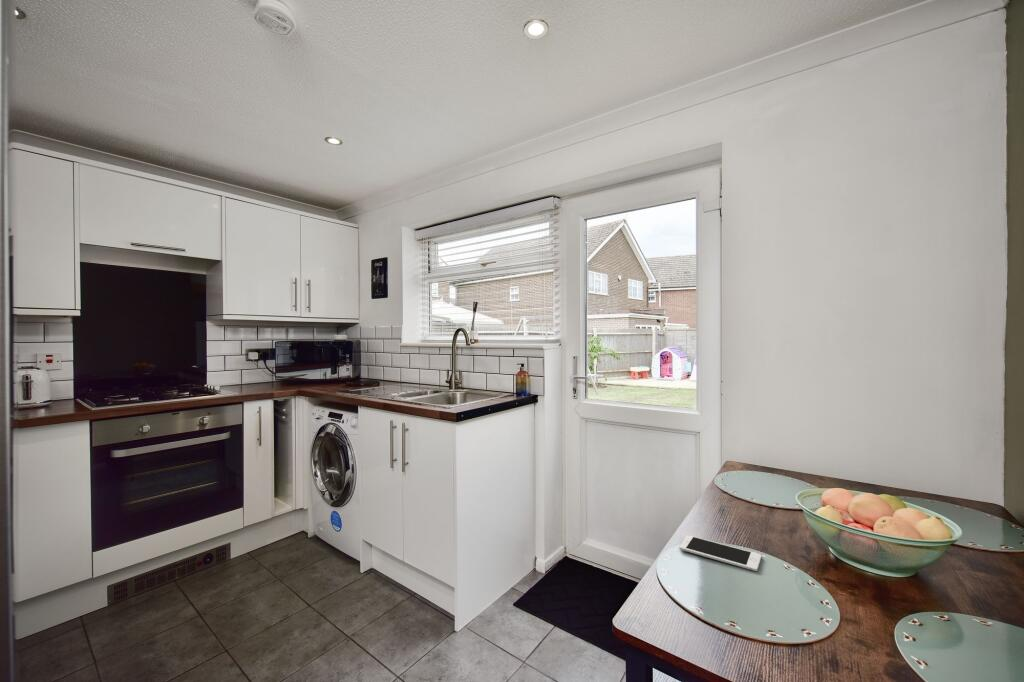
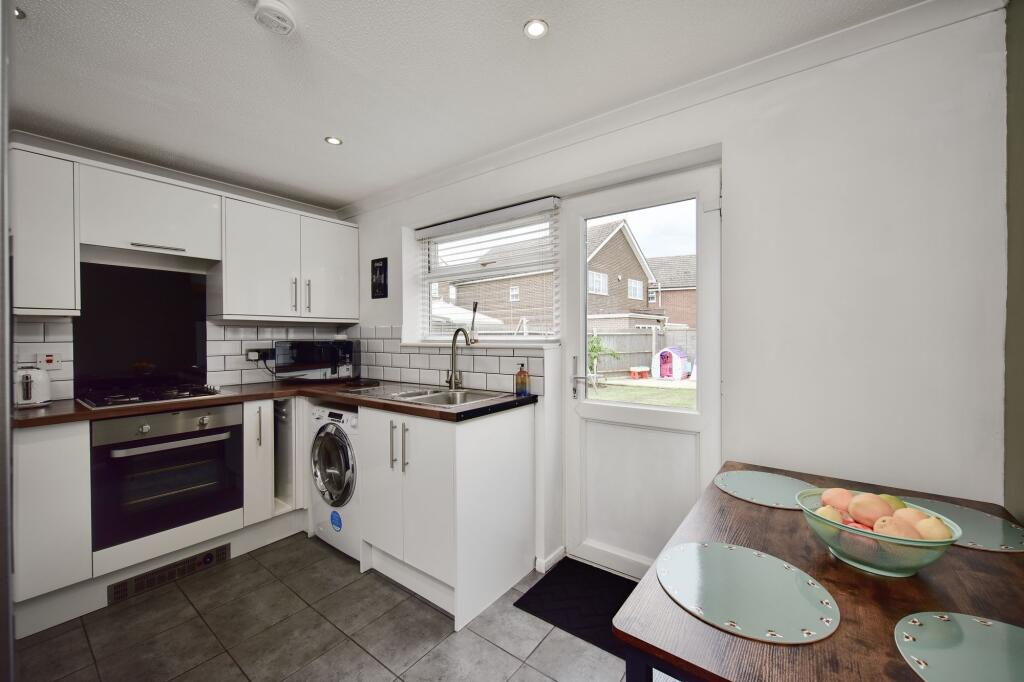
- cell phone (719, 551)
